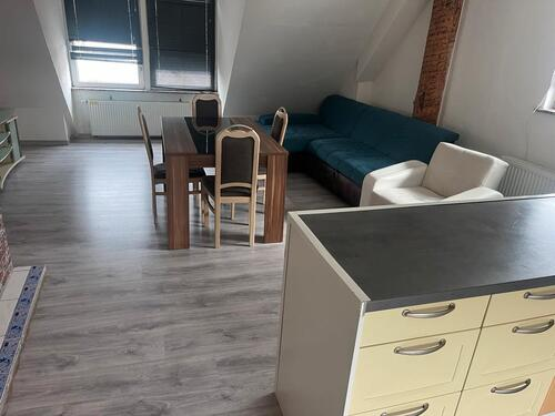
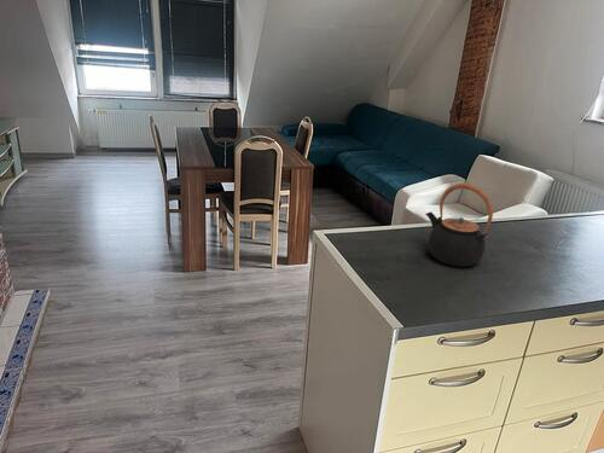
+ teapot (455, 220)
